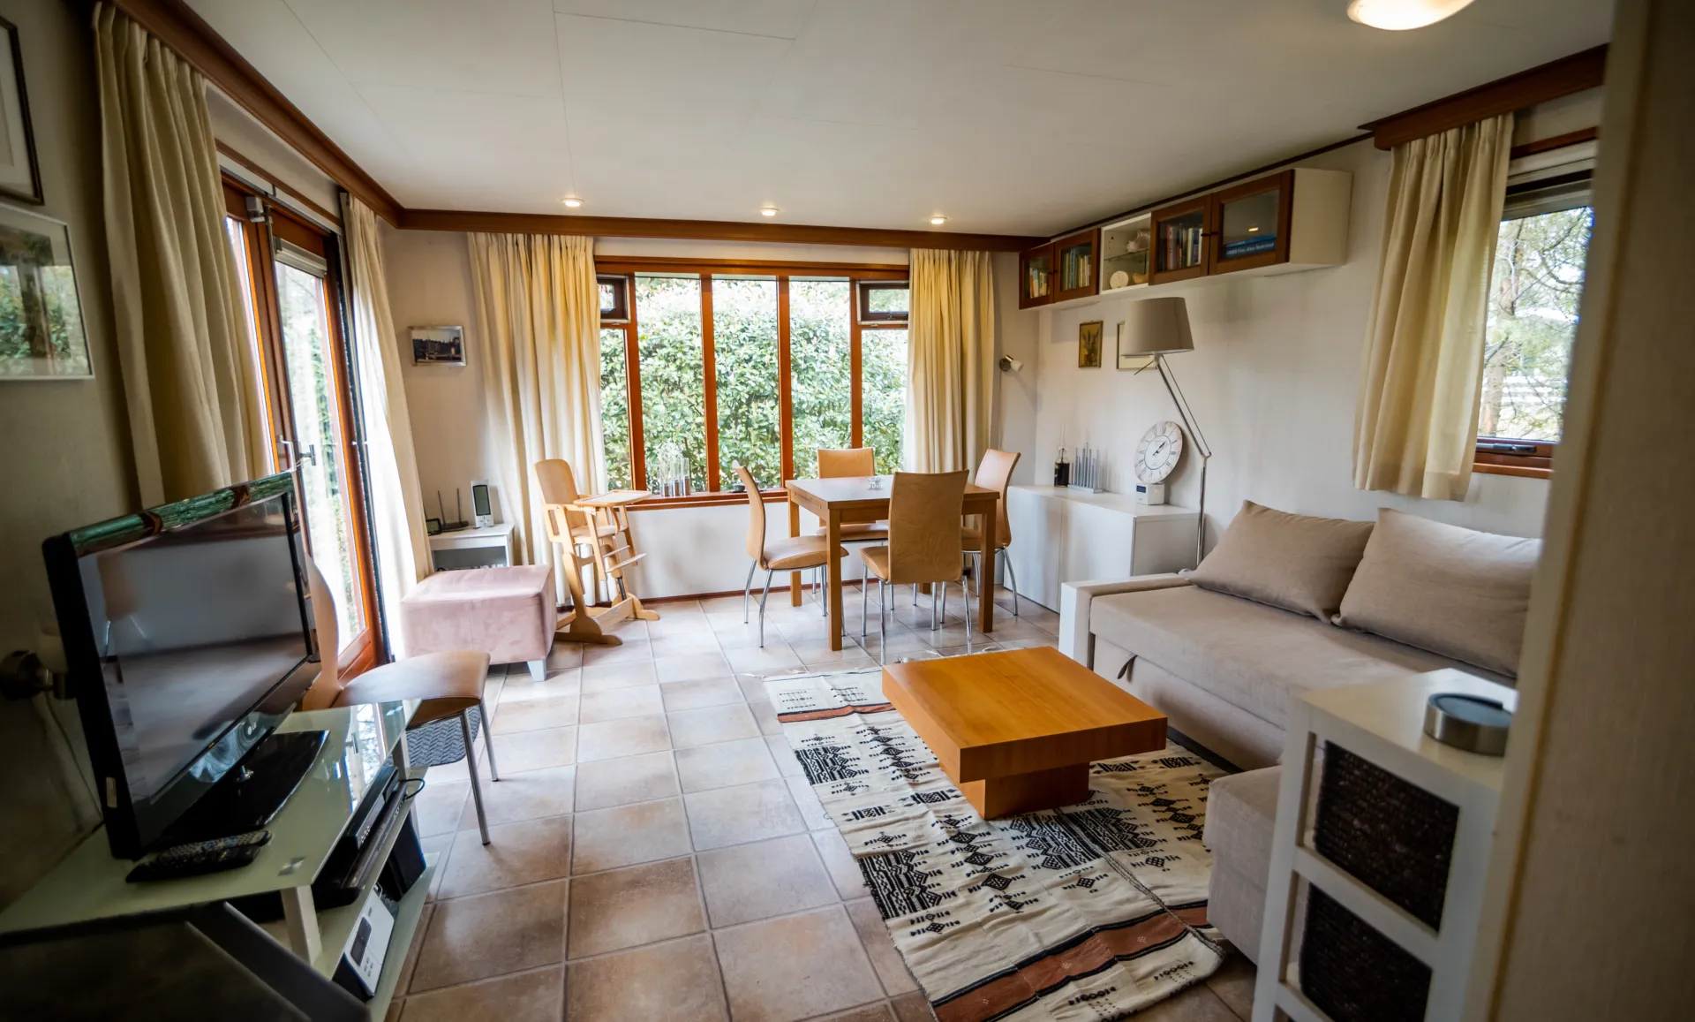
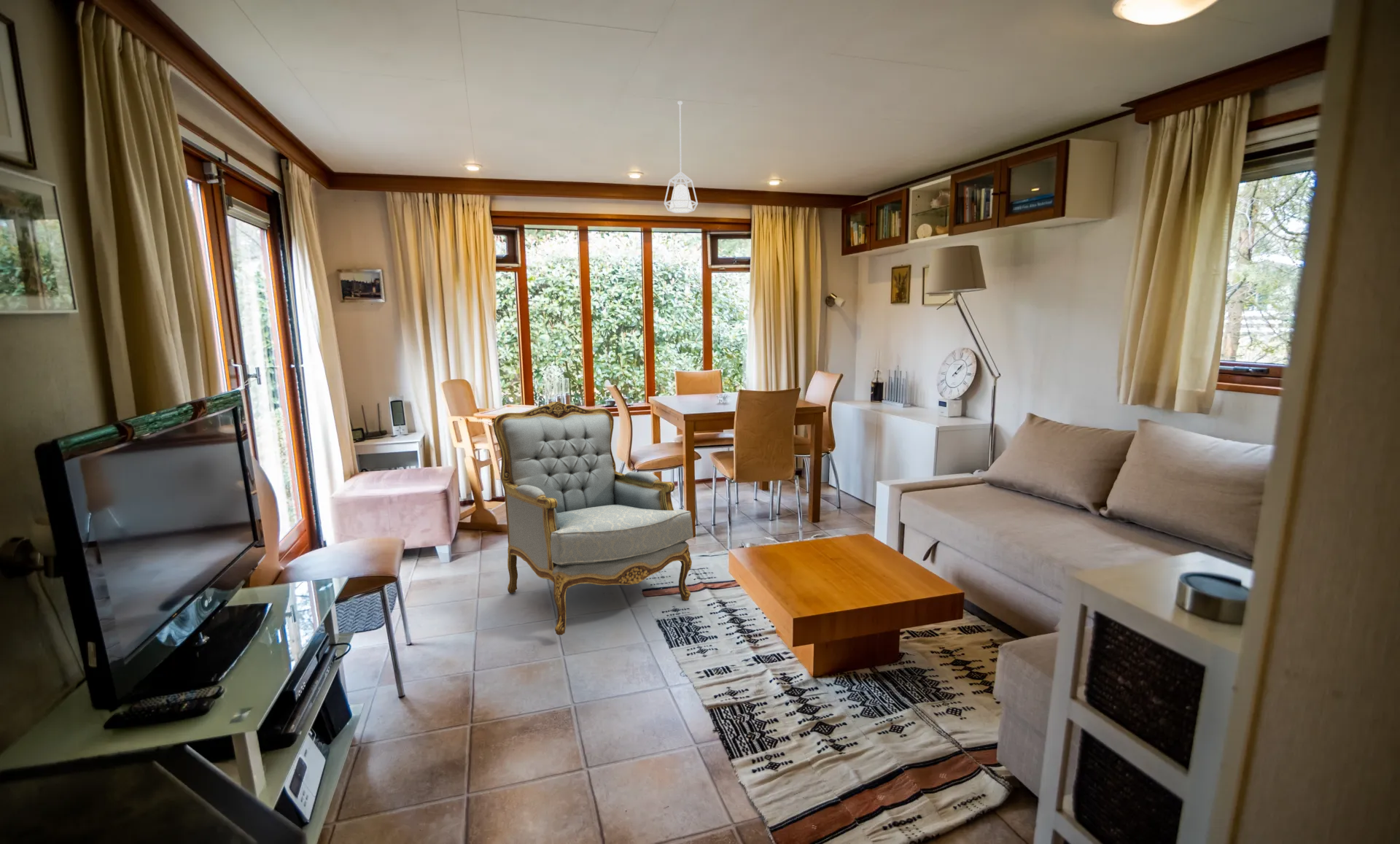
+ pendant lamp (680, 157)
+ armchair (590, 503)
